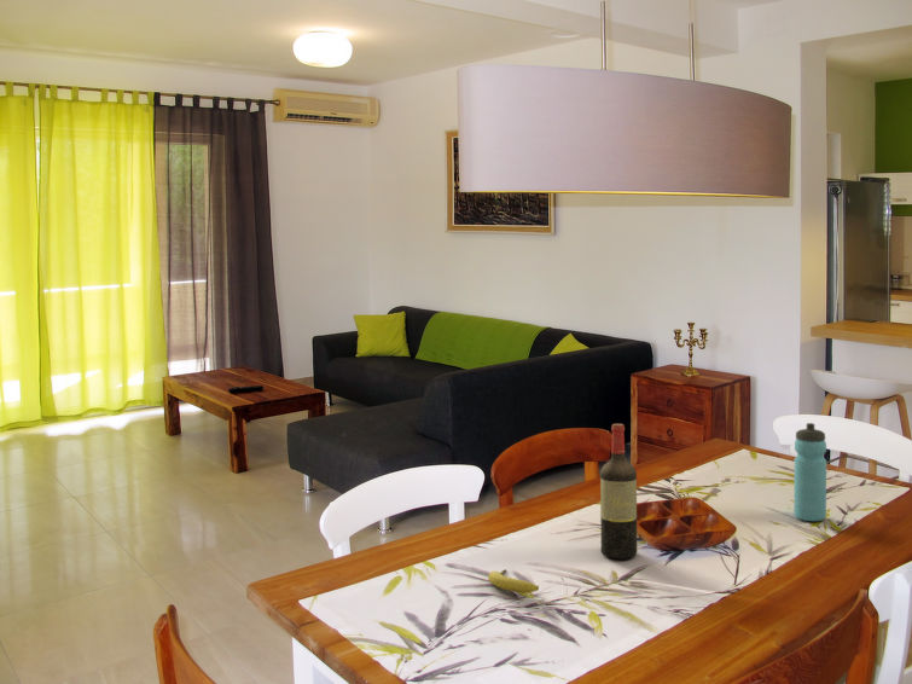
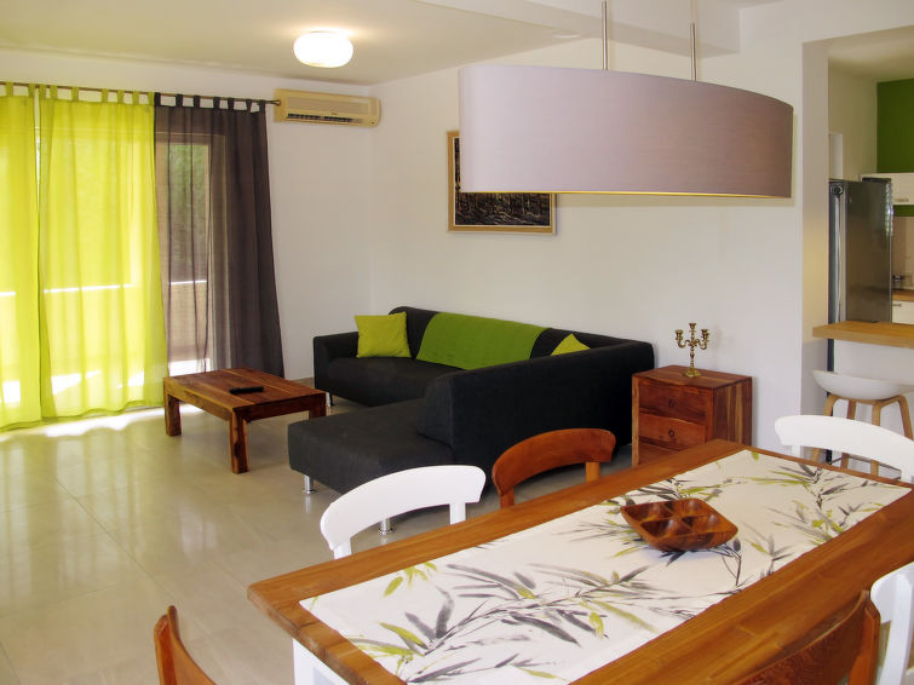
- fruit (509, 579)
- water bottle (809, 470)
- wine bottle (618, 489)
